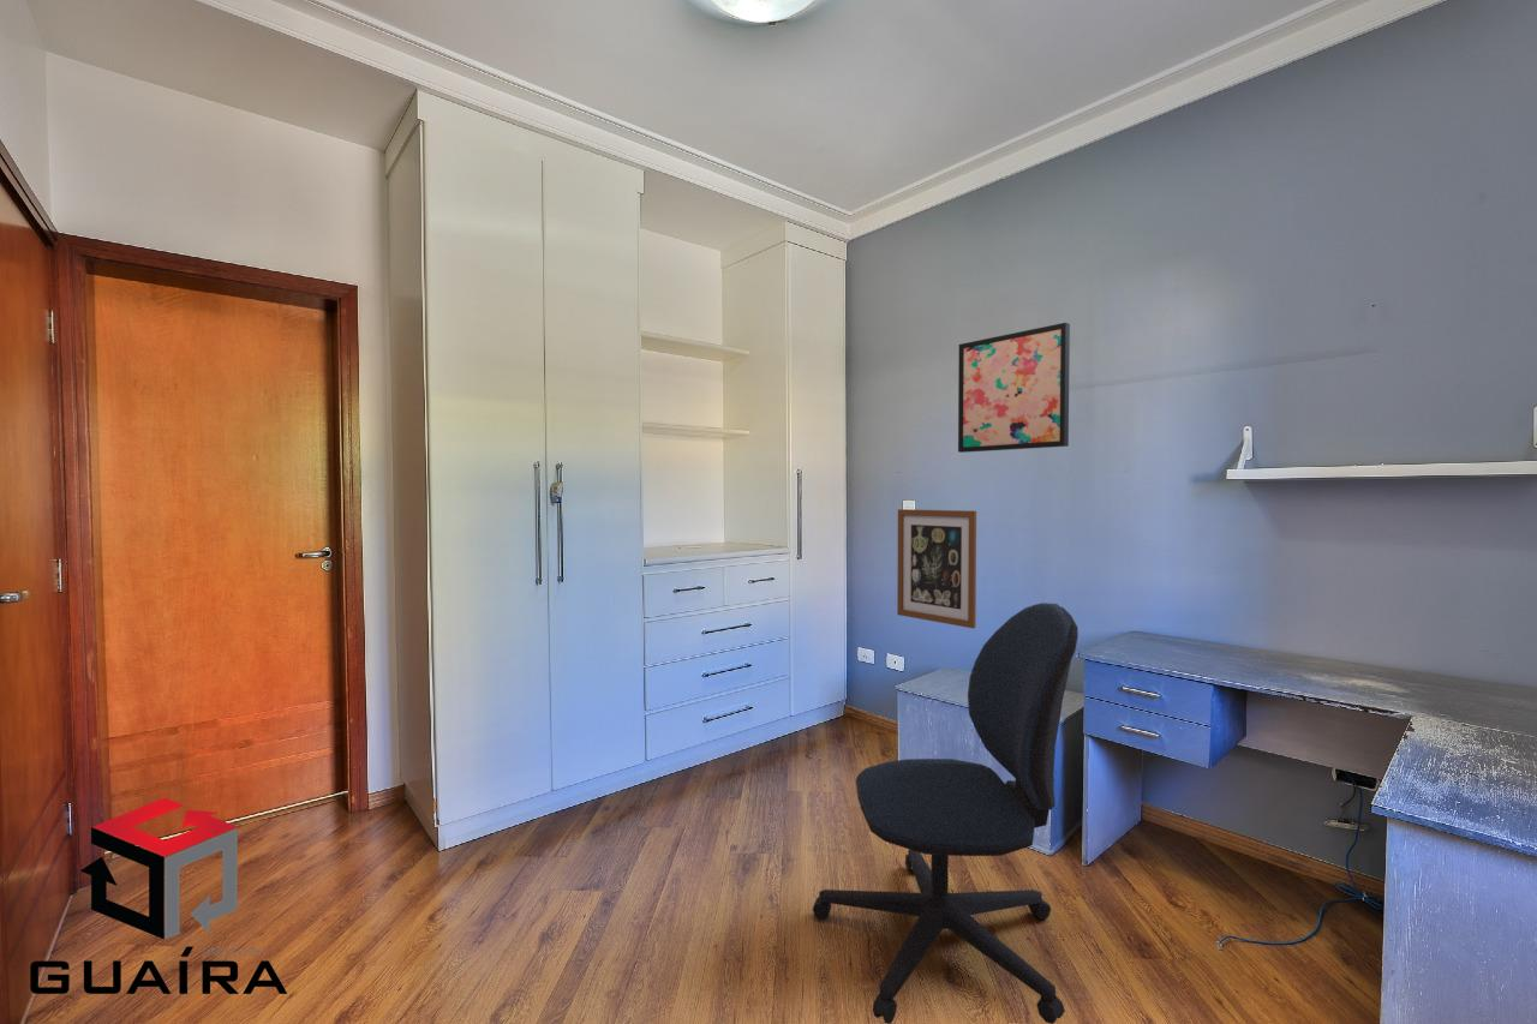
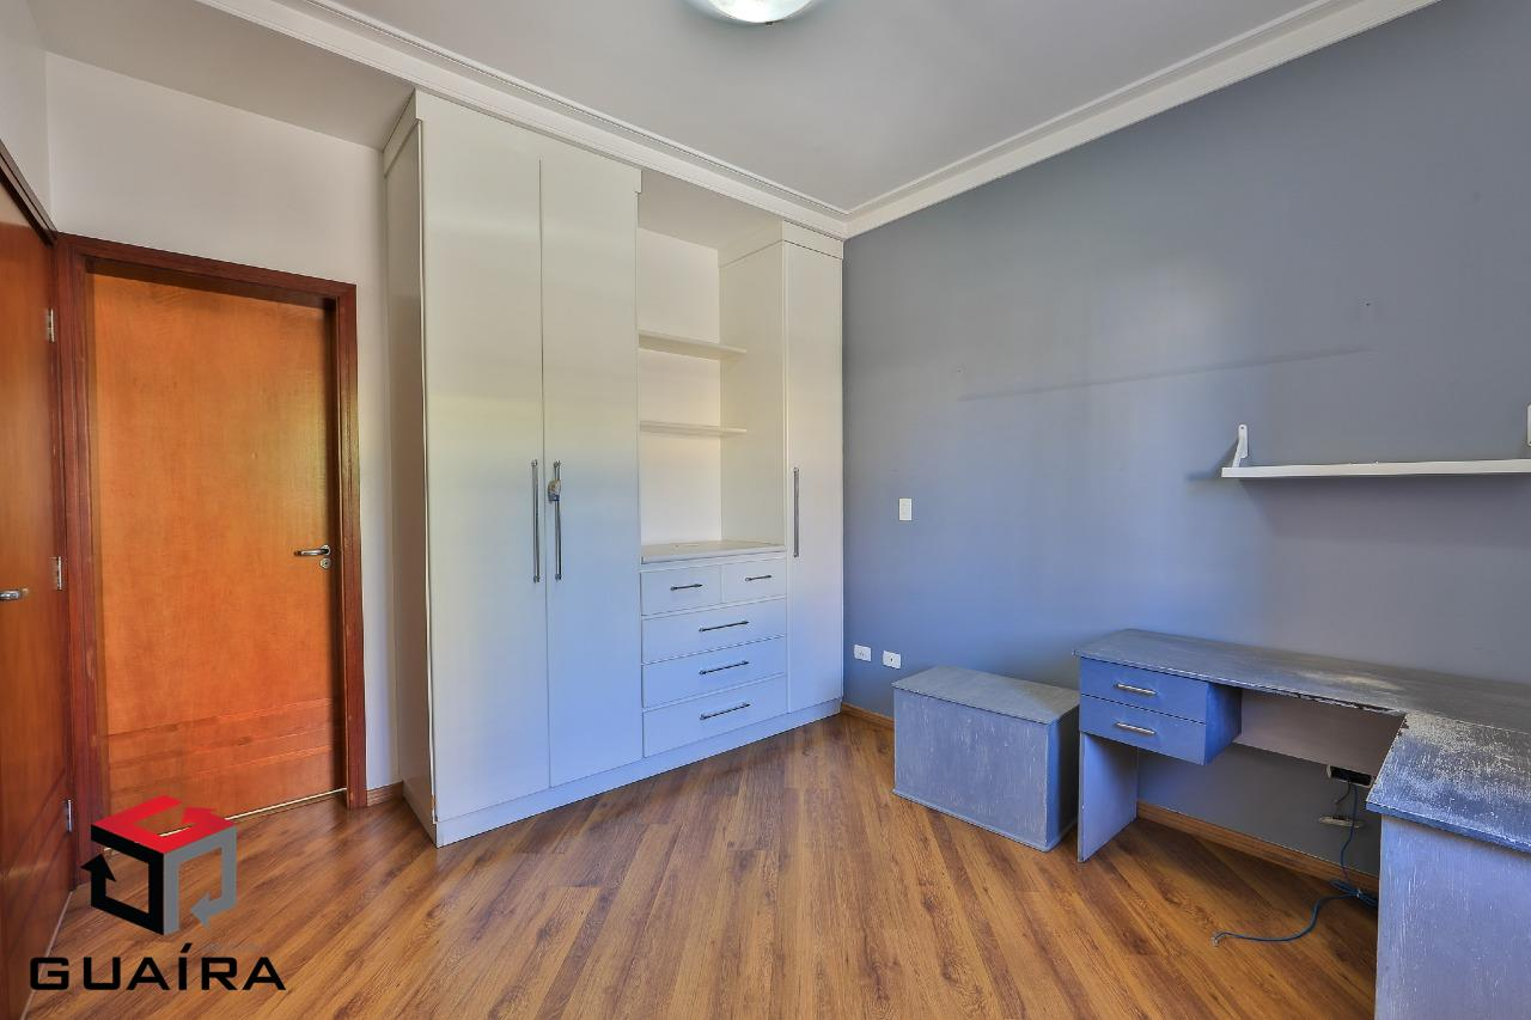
- wall art (934, 565)
- wall art (1010, 391)
- office chair (938, 768)
